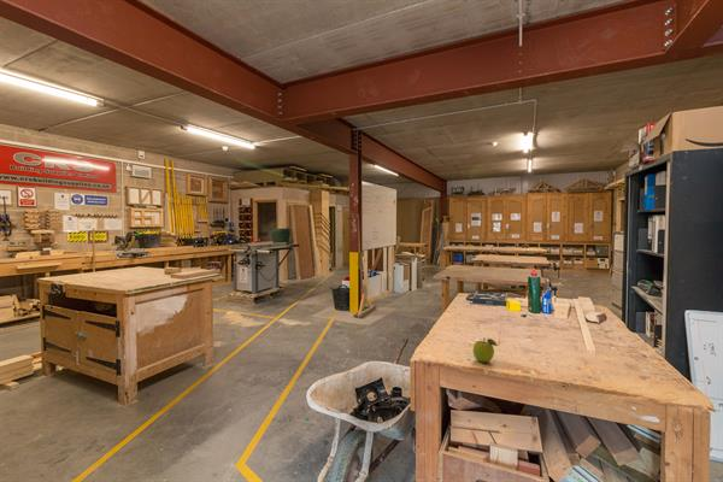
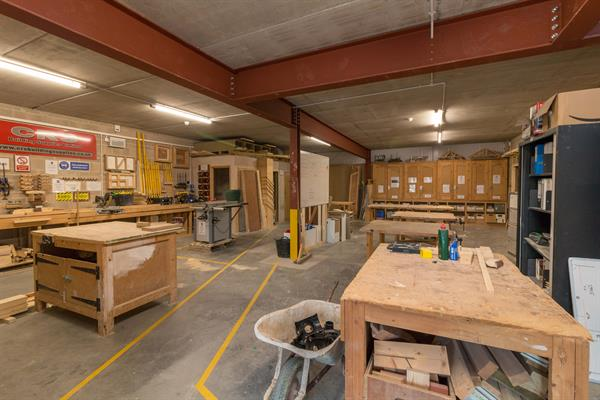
- fruit (484, 349)
